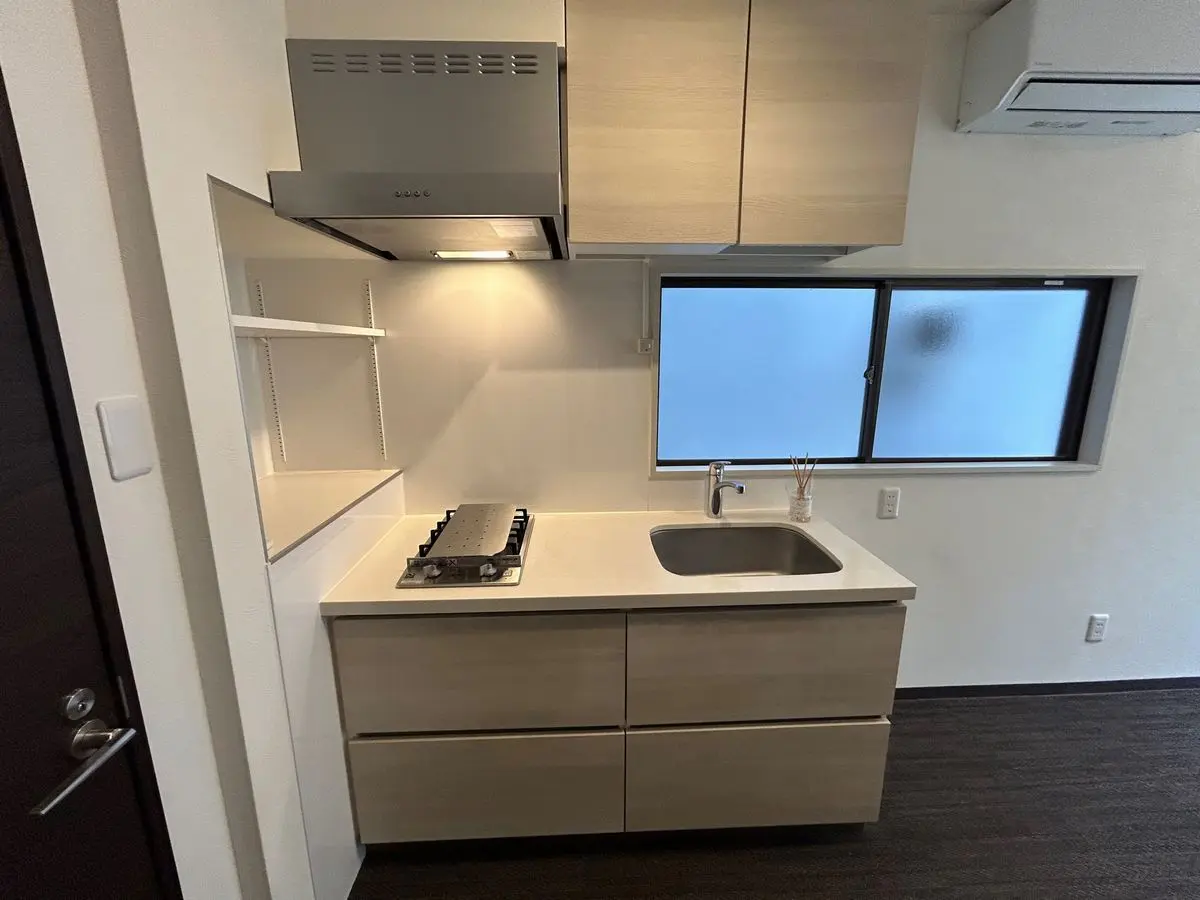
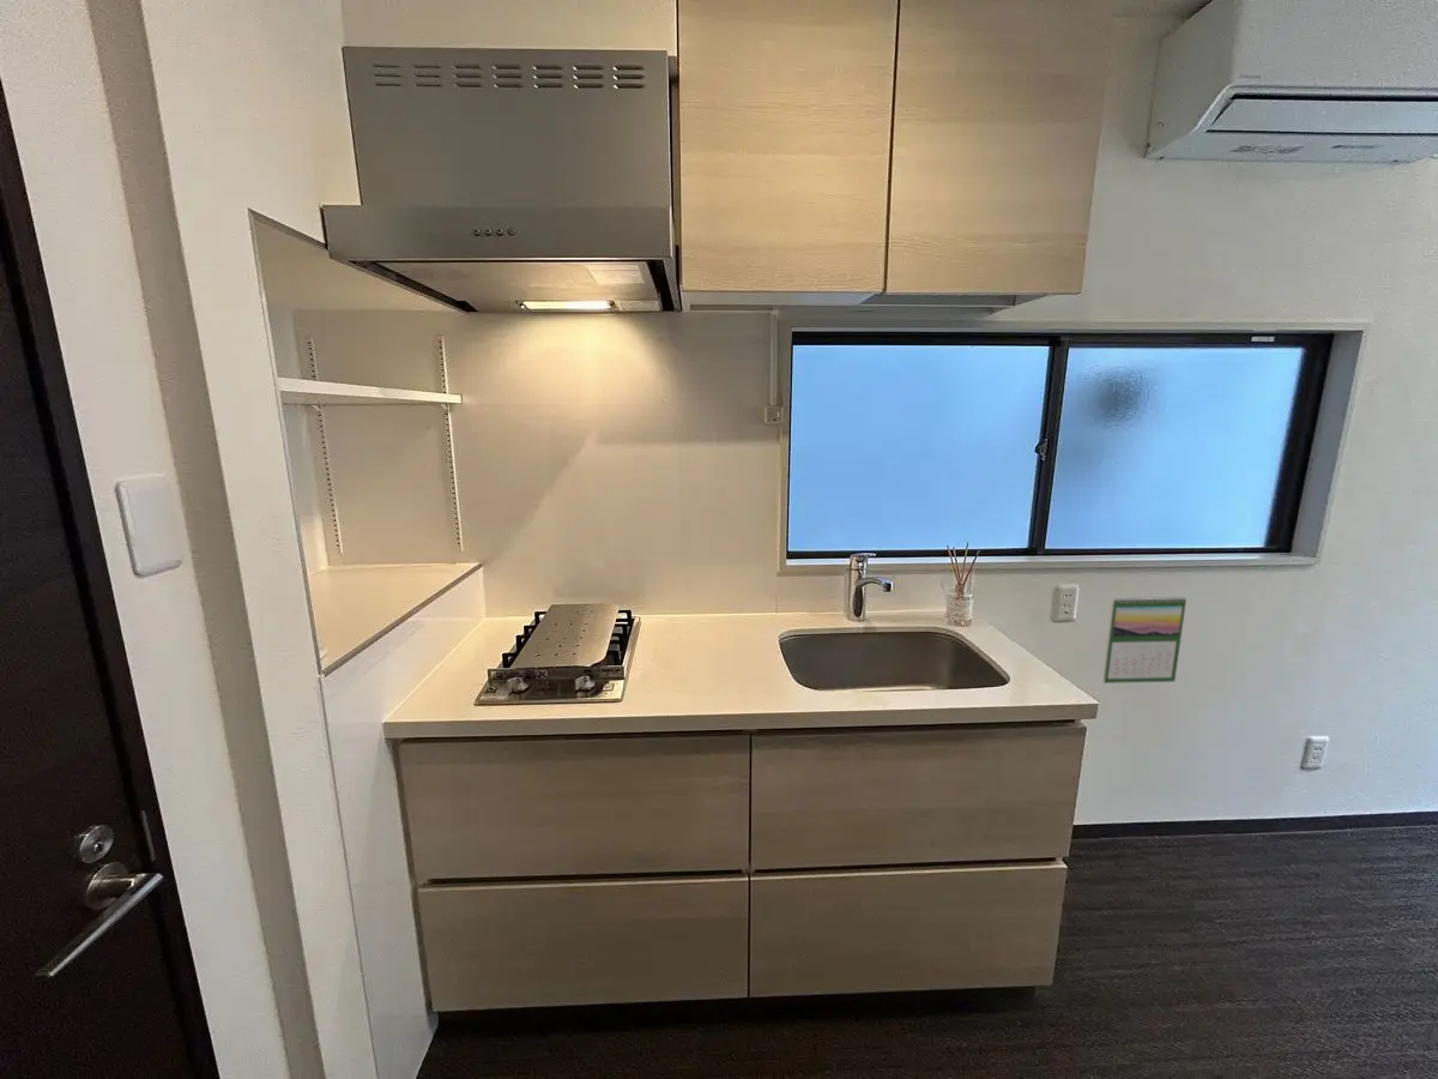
+ calendar (1144, 639)
